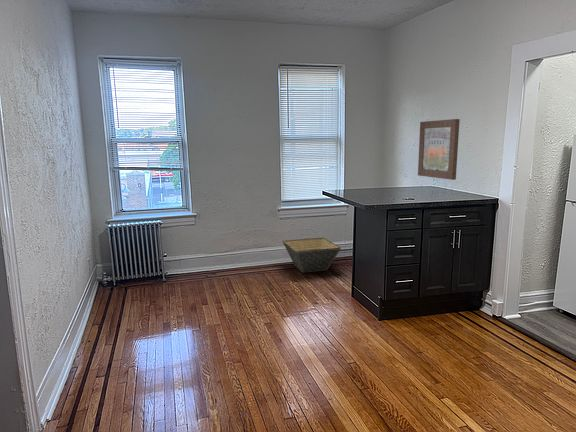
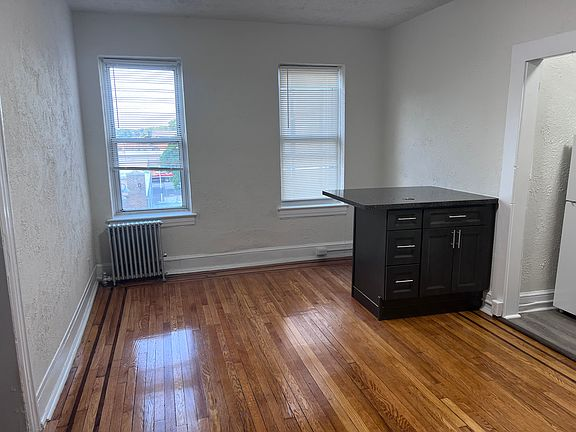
- basket (310, 256)
- wall art (437, 149)
